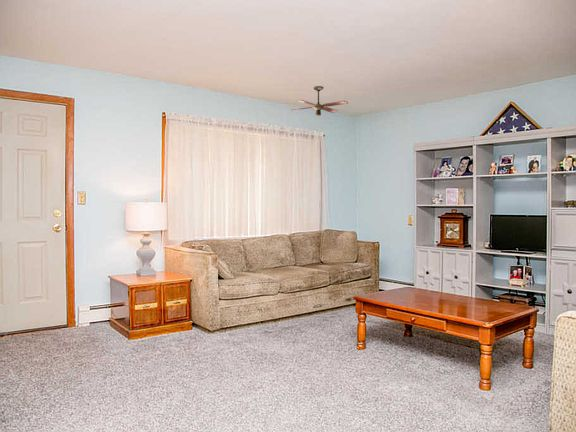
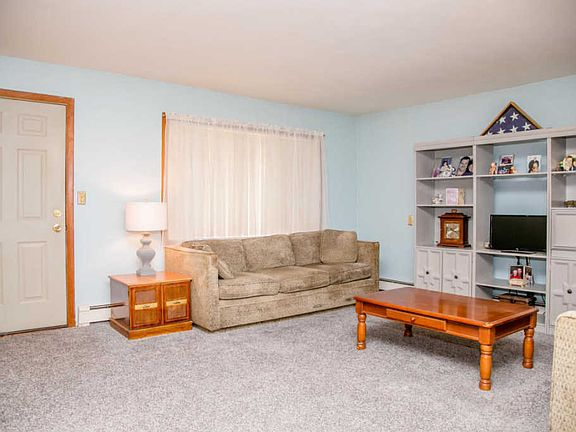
- ceiling fan (318, 101)
